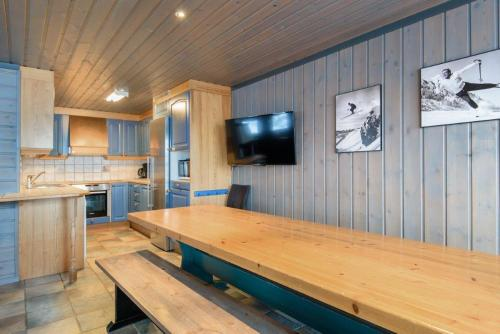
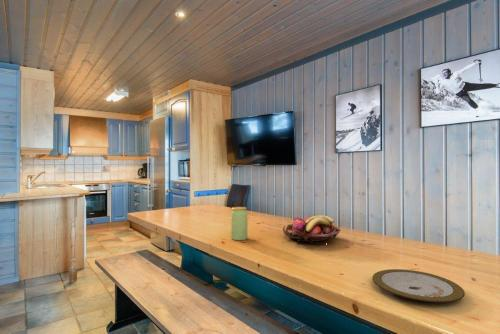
+ plate (415, 286)
+ fruit basket (311, 227)
+ jar (239, 223)
